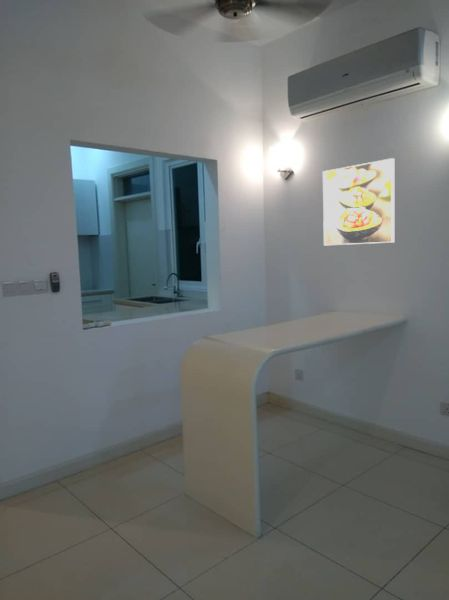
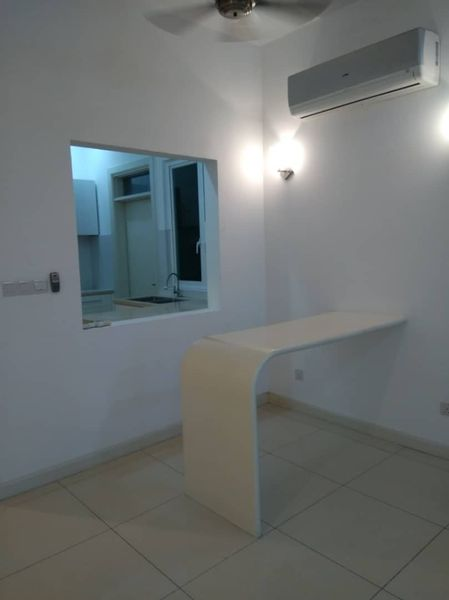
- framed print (356, 205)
